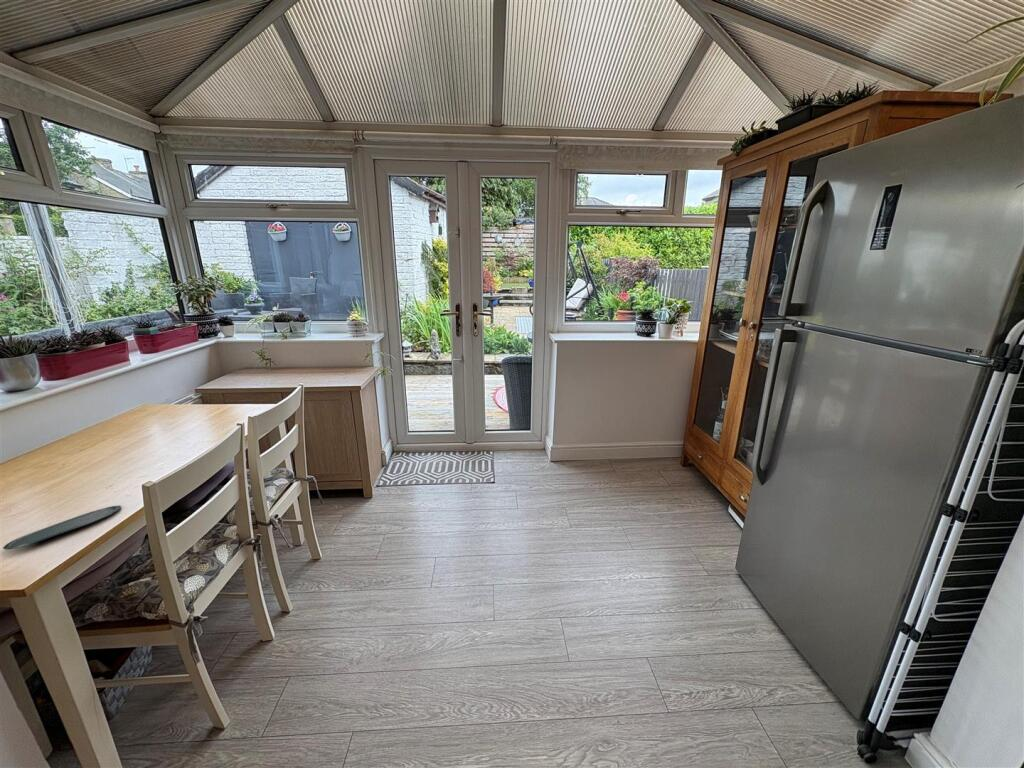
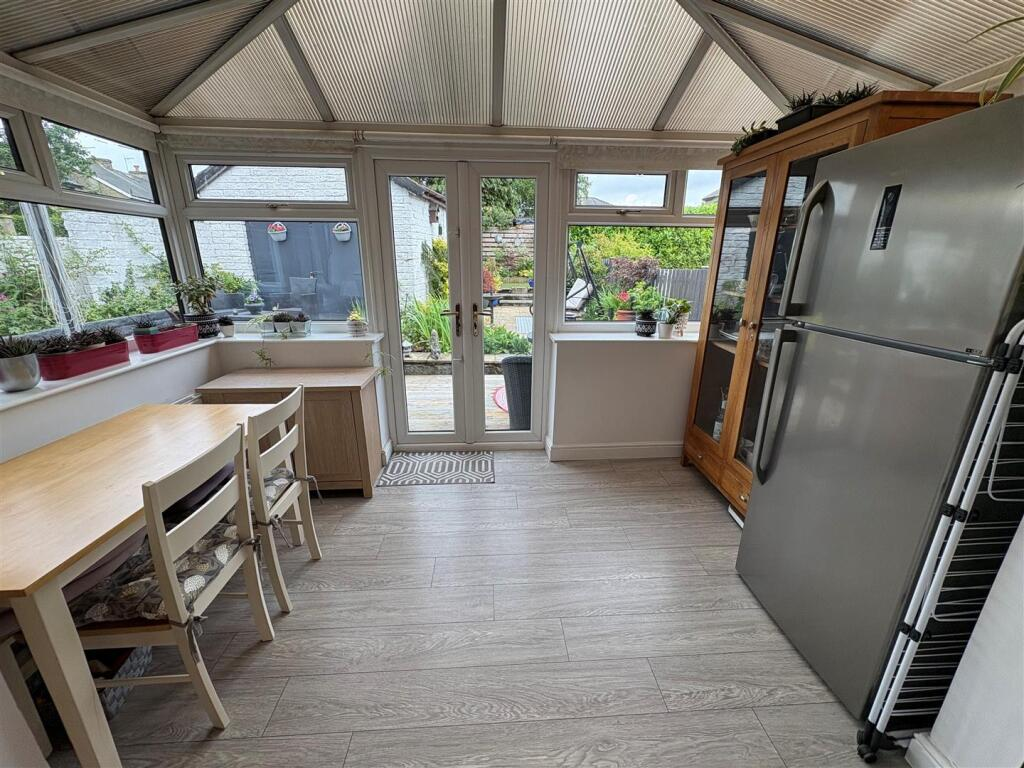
- oval tray (66, 525)
